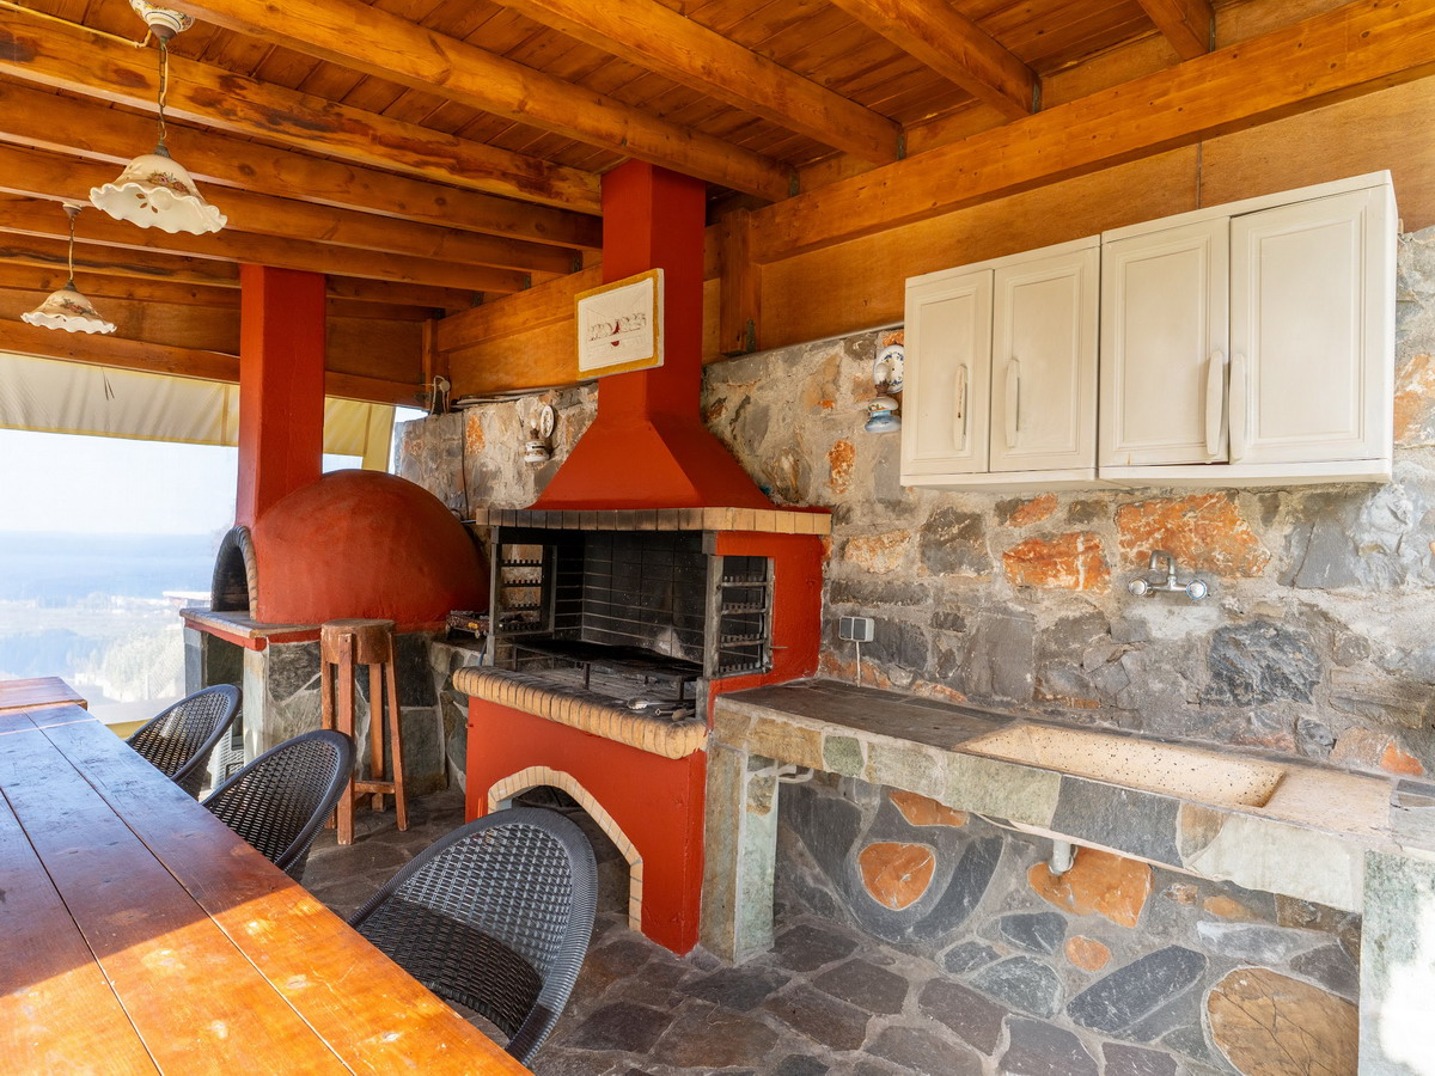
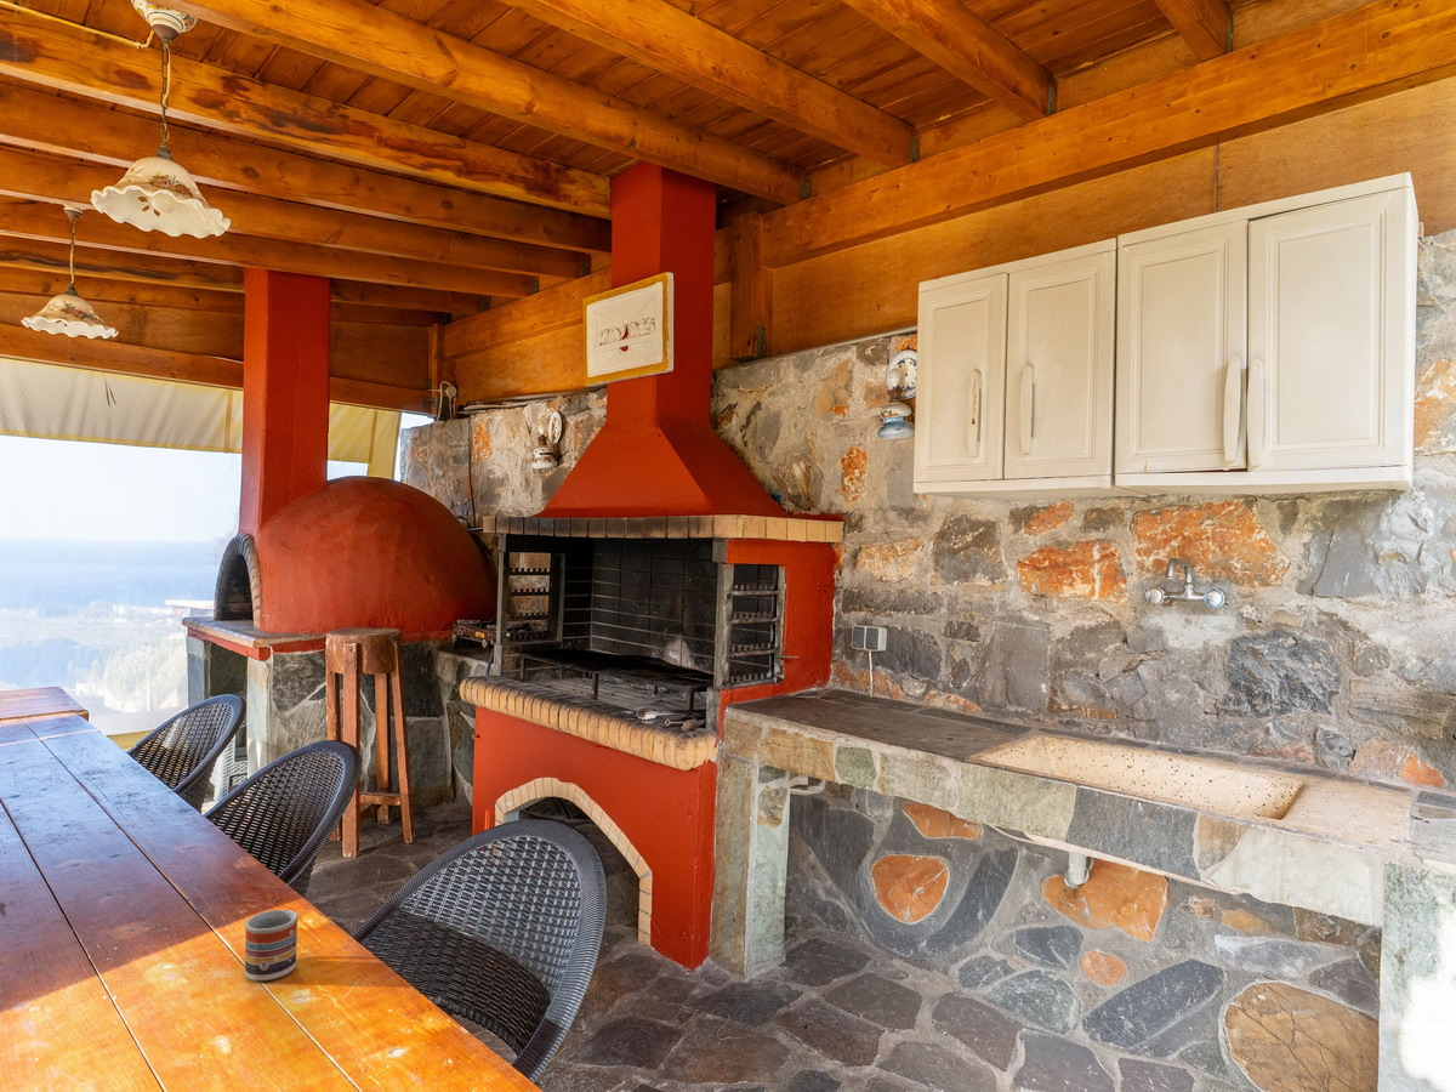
+ cup (269, 940)
